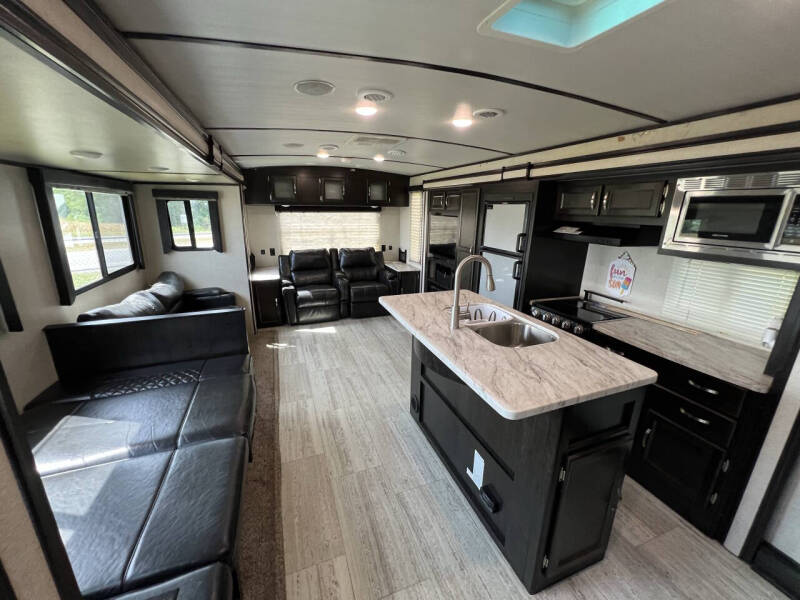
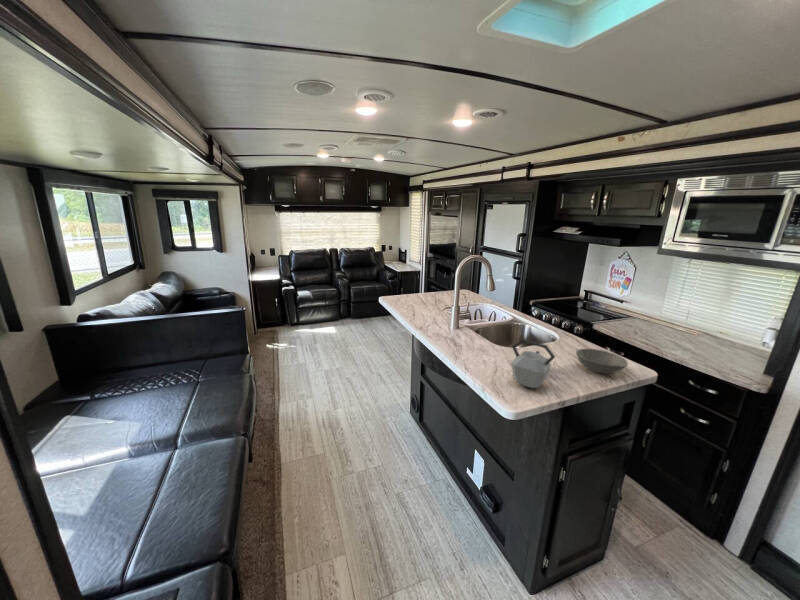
+ kettle (536, 357)
+ soup bowl (599, 362)
